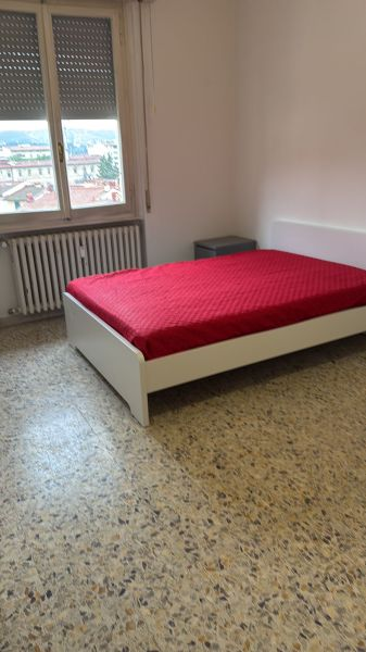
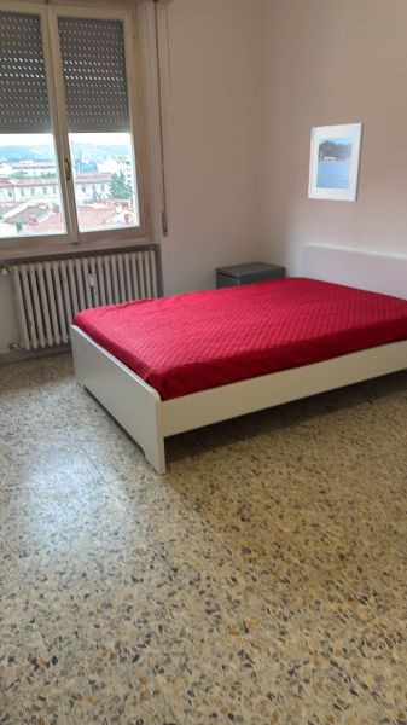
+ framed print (333, 163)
